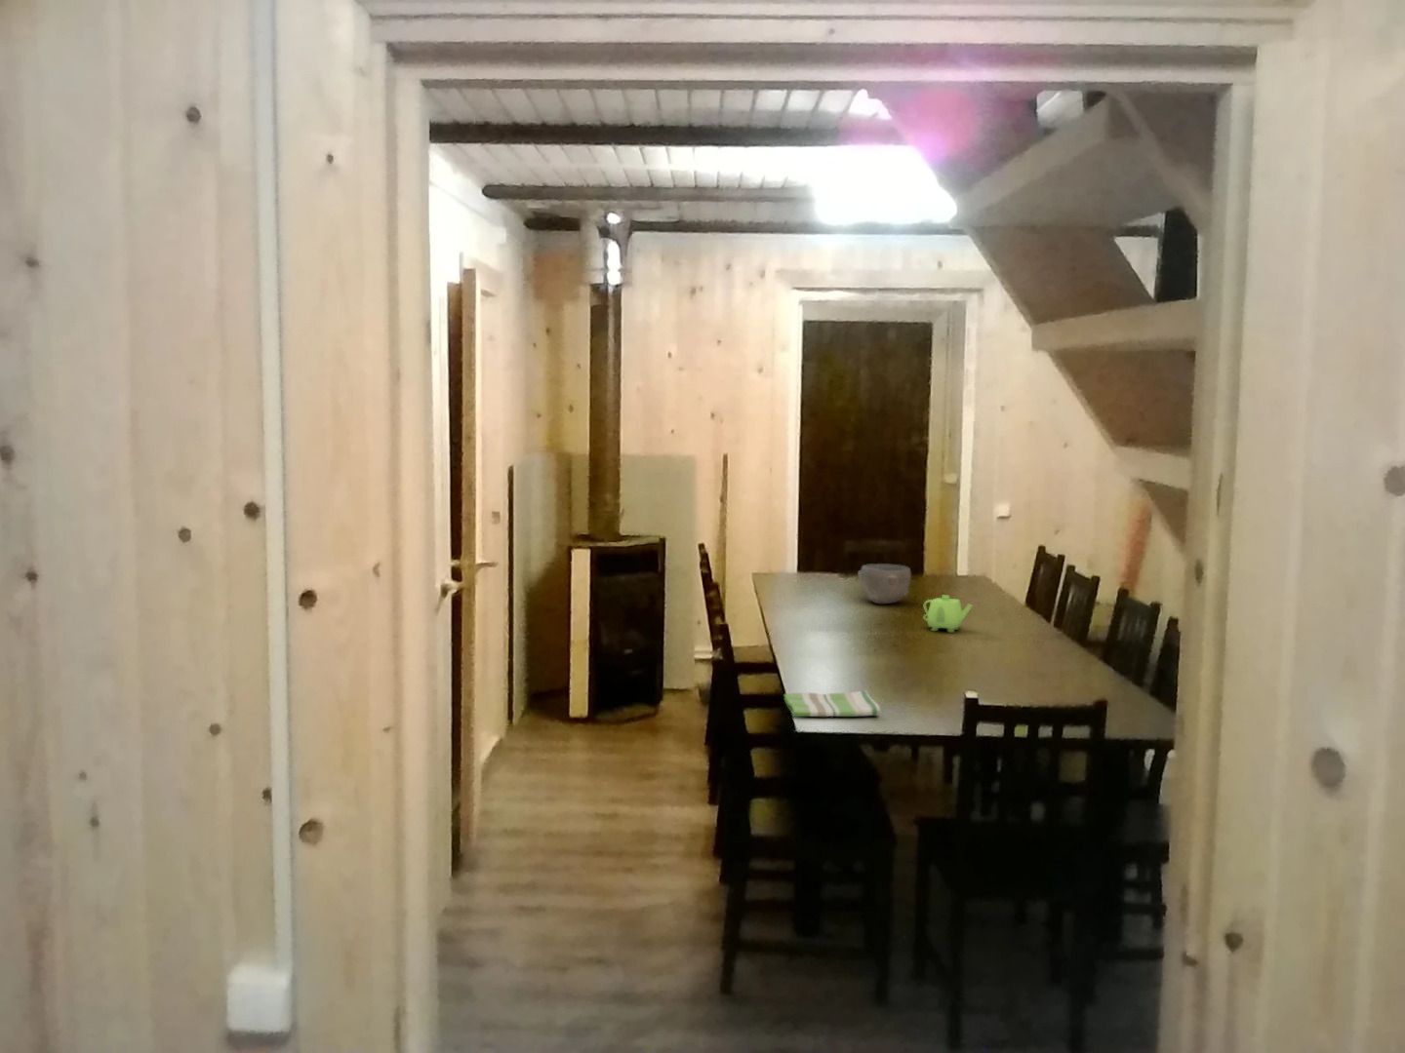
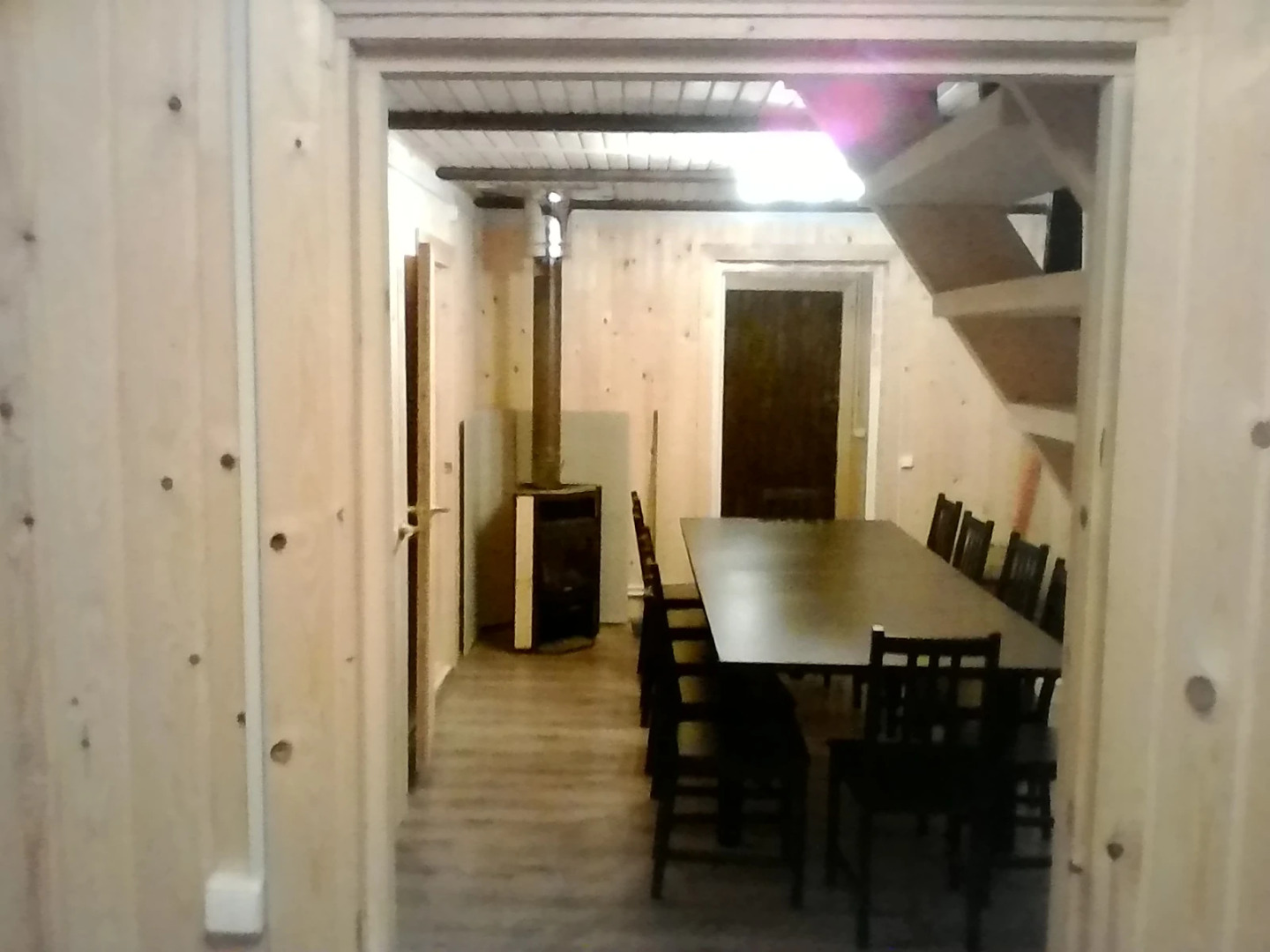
- dish towel (831, 702)
- teapot (947, 613)
- bowl (884, 584)
